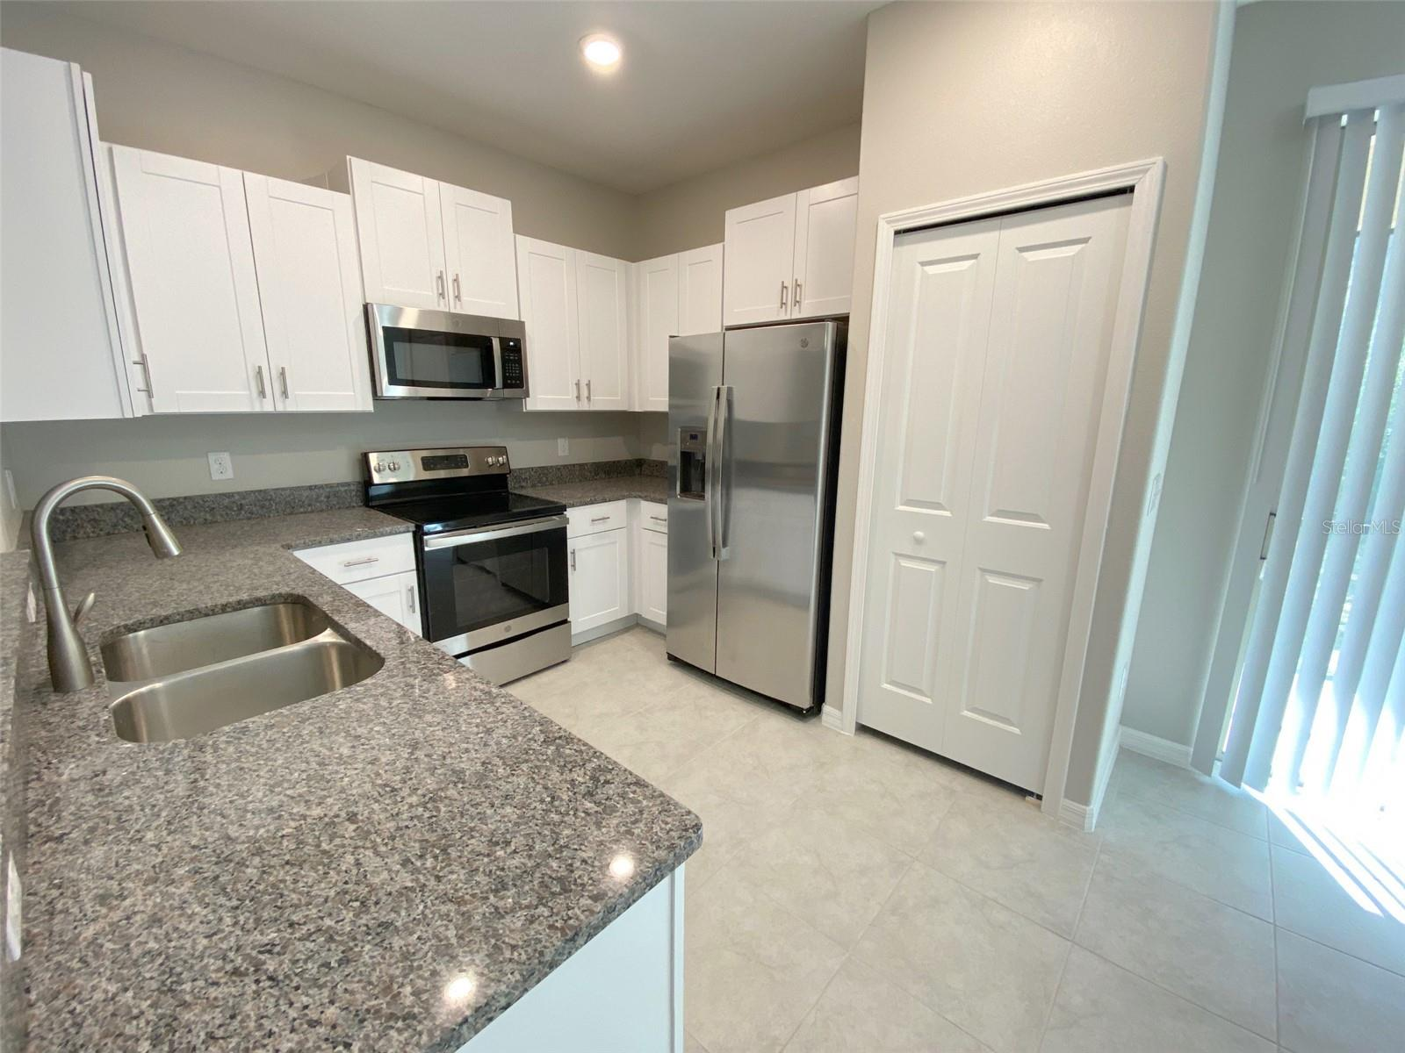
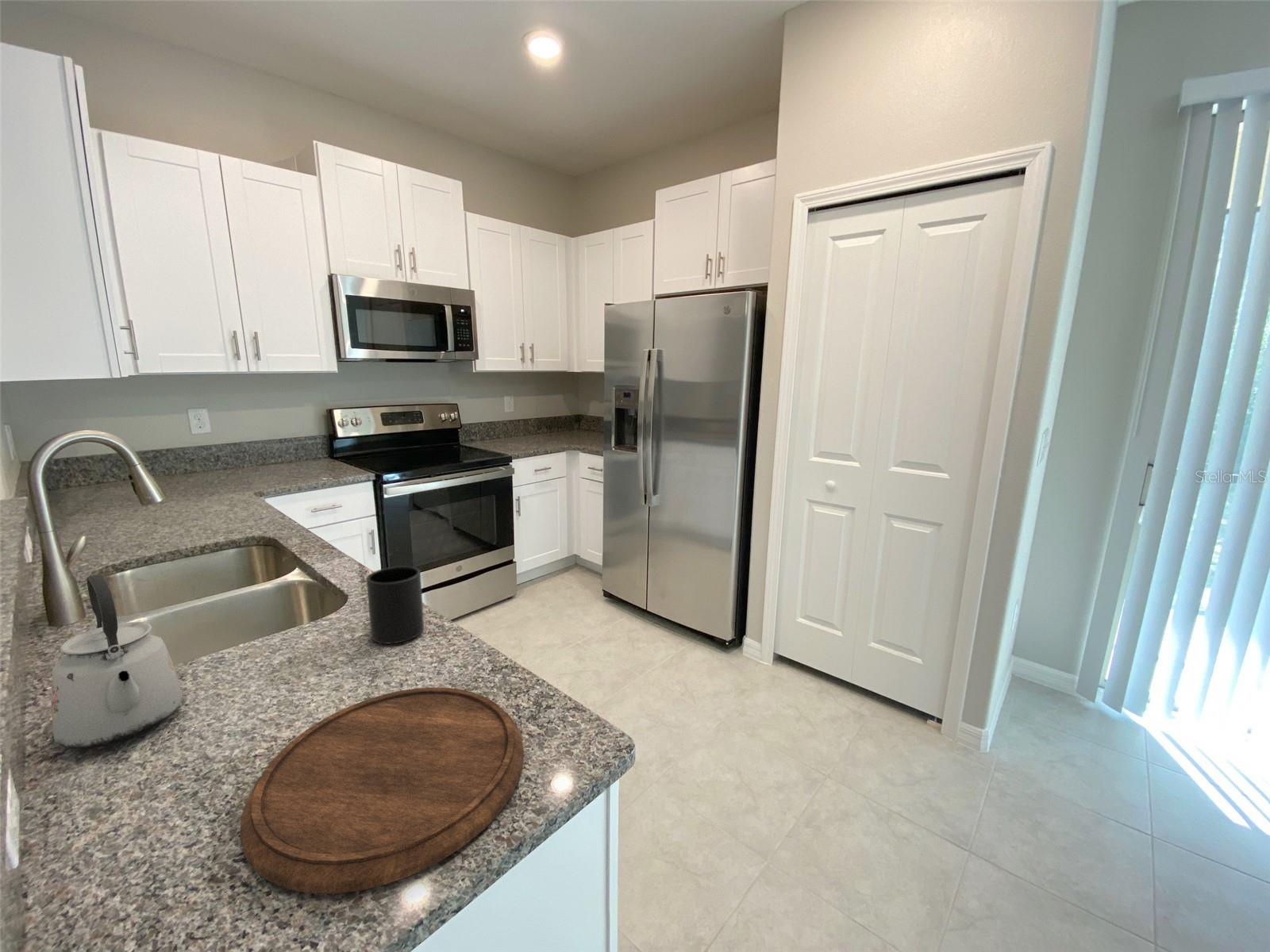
+ cutting board (395, 763)
+ kettle (114, 661)
+ mug (397, 600)
